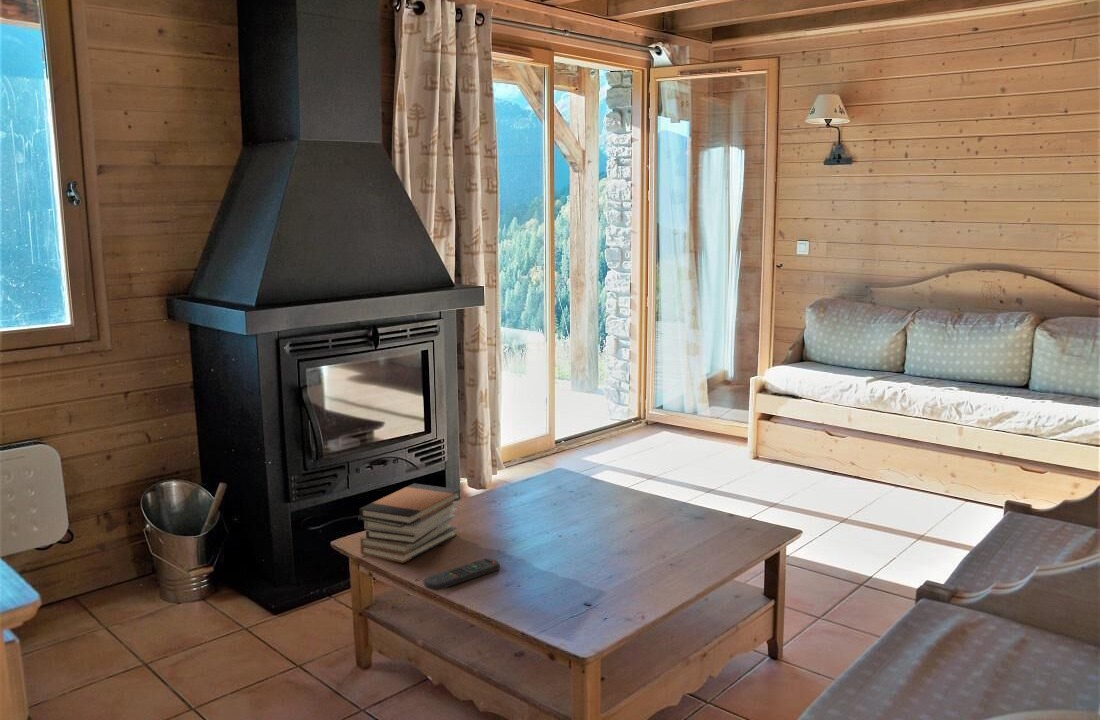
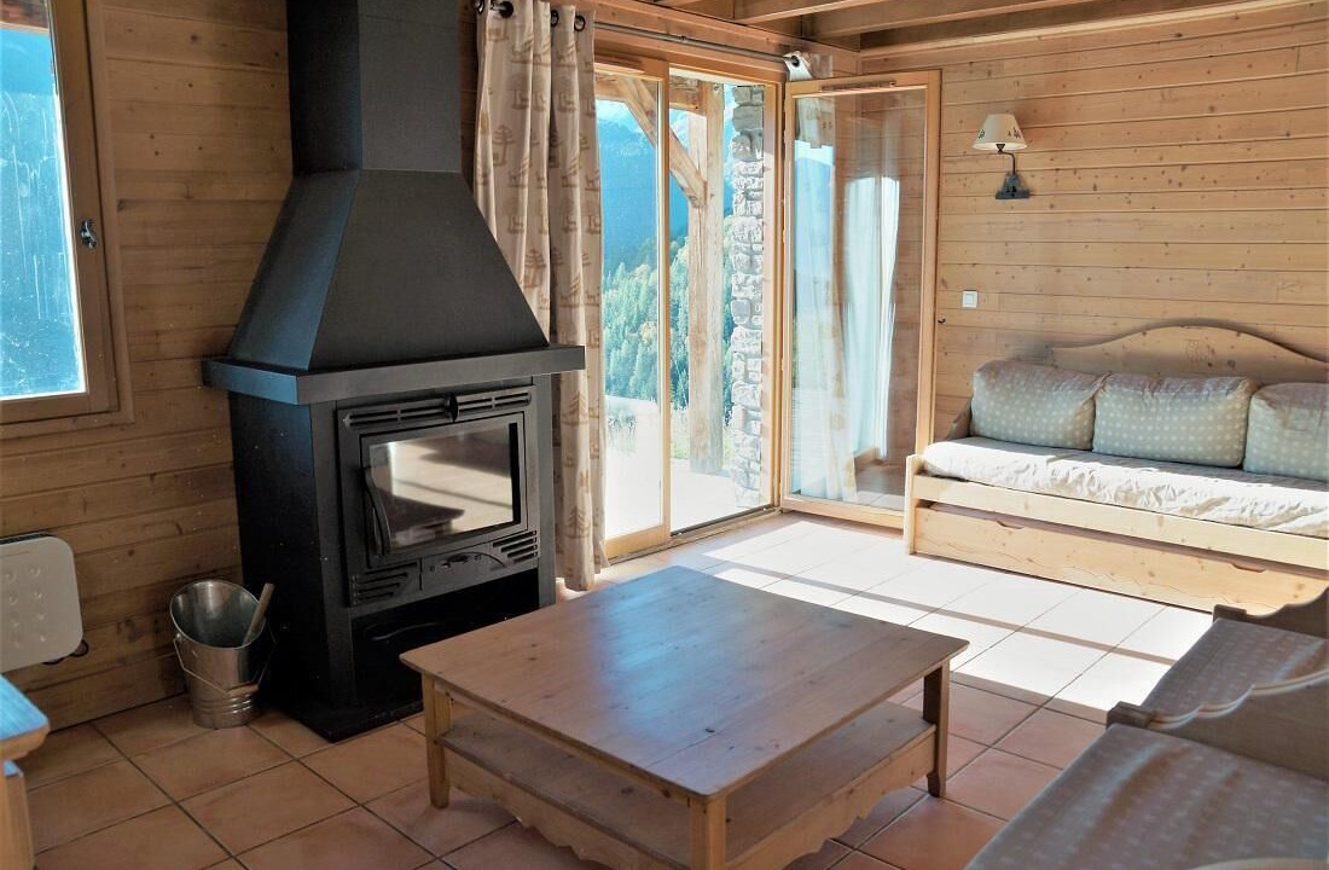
- remote control (462, 573)
- book stack (411, 521)
